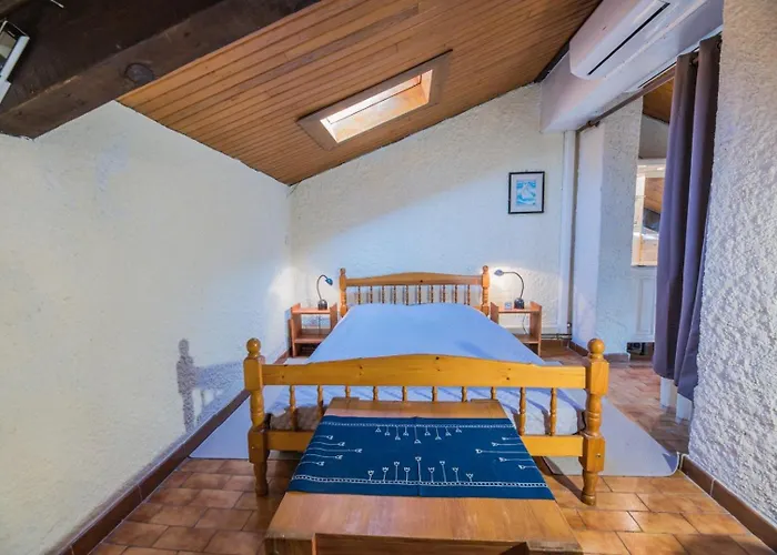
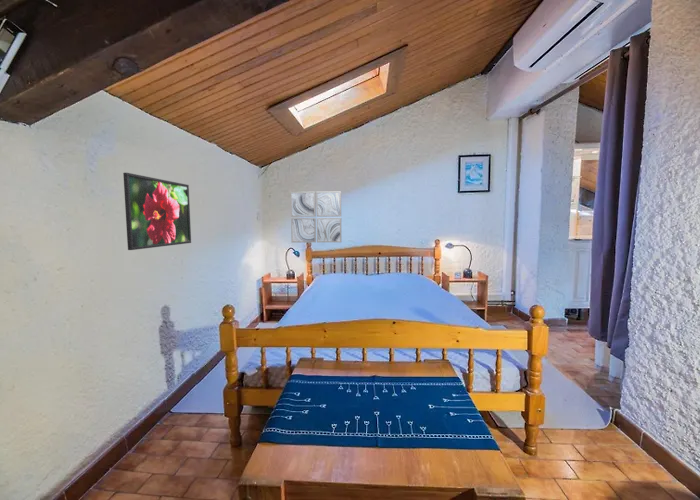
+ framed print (162, 213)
+ wall art (315, 216)
